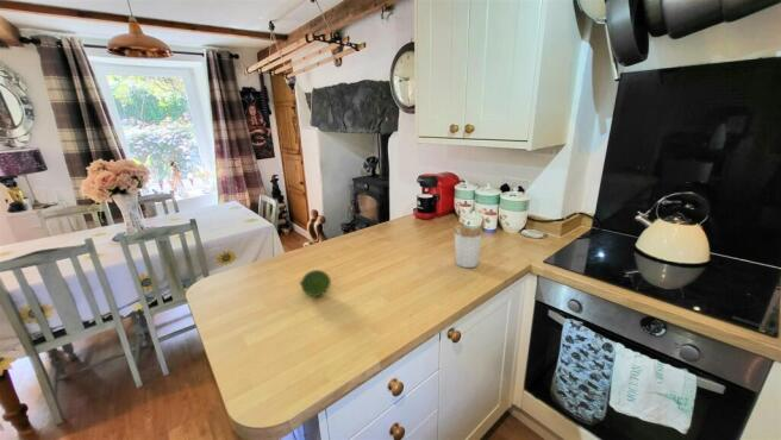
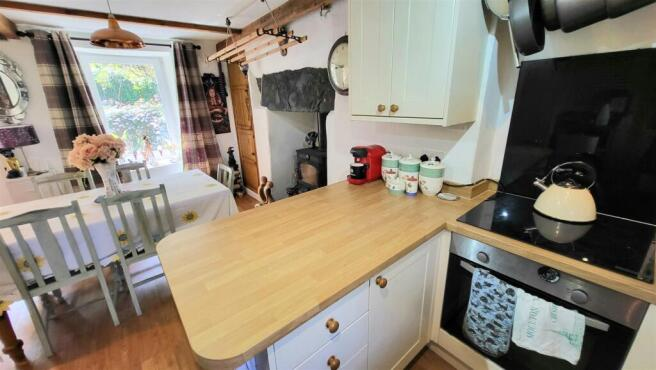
- utensil holder (468, 243)
- fruit (315, 283)
